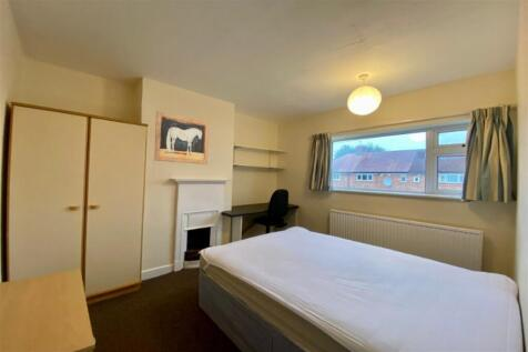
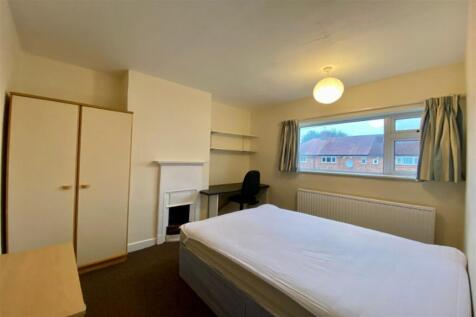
- wall art (183, 140)
